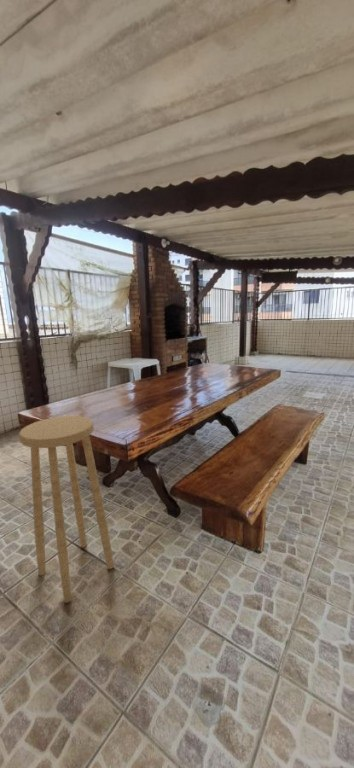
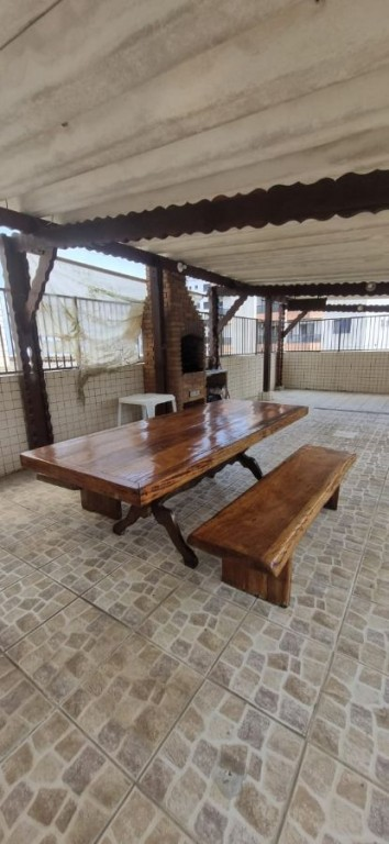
- stool (61, 502)
